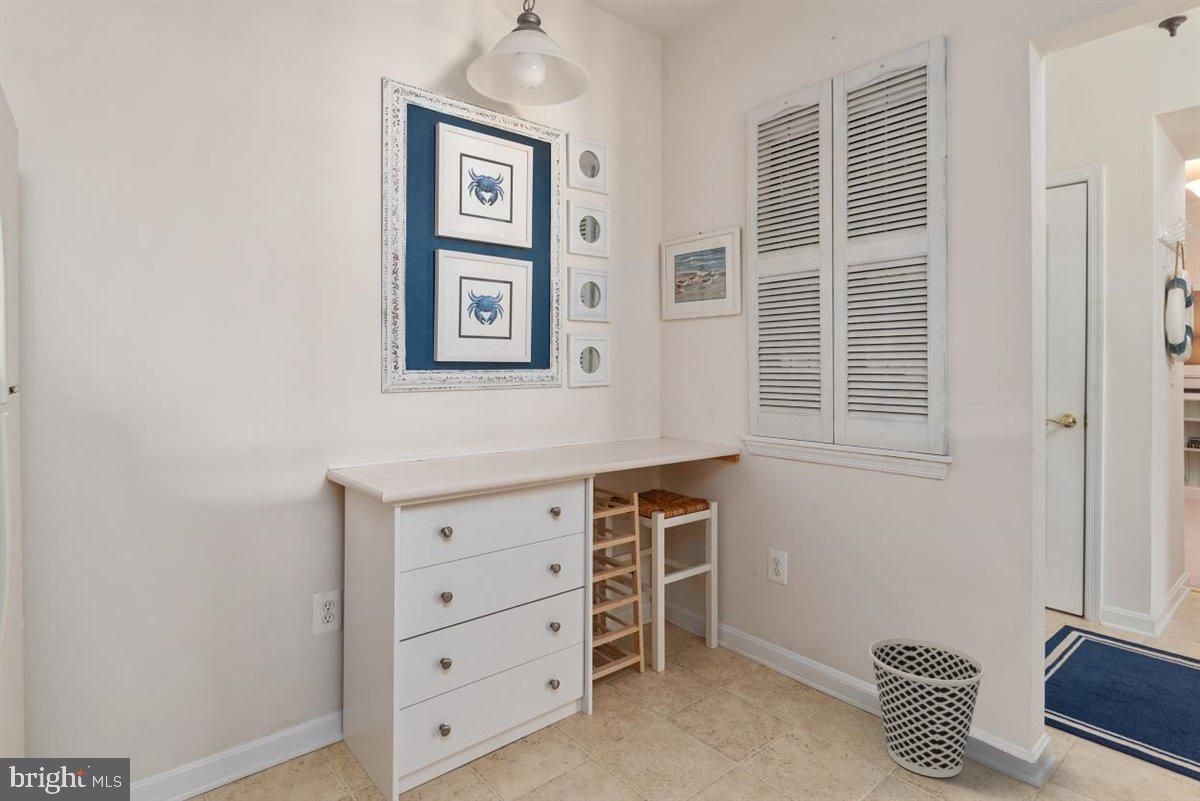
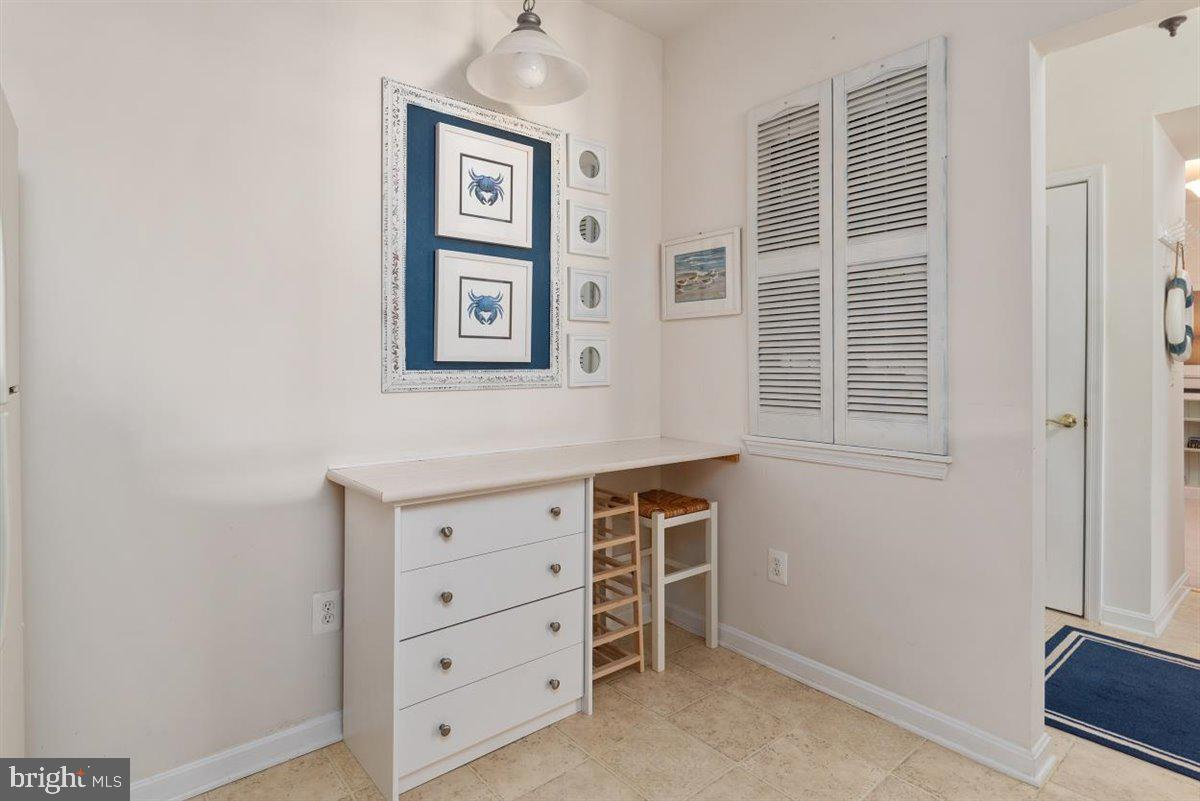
- wastebasket (924, 707)
